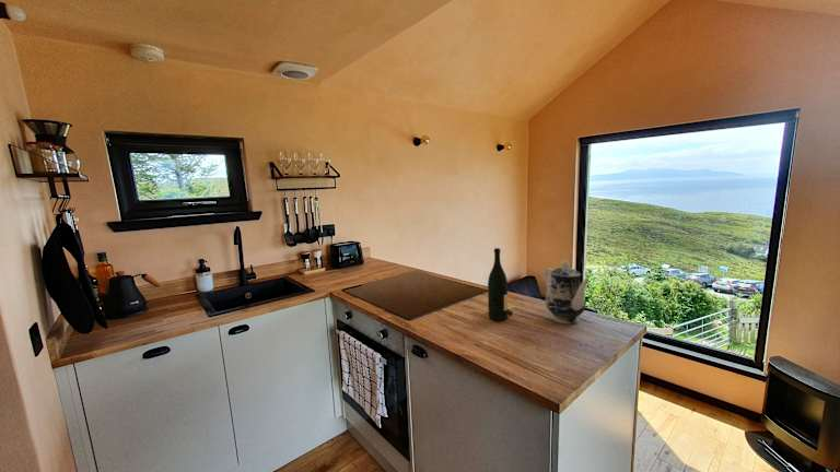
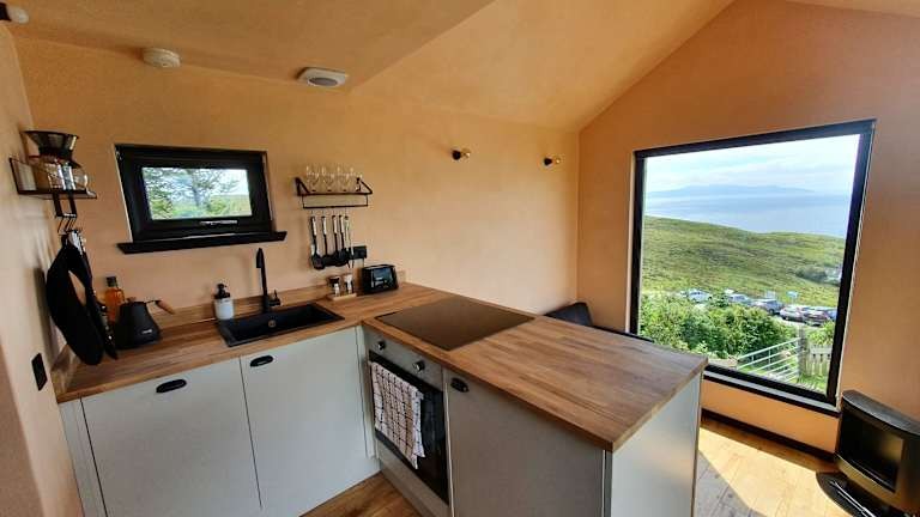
- wine bottle (498, 282)
- teapot (564, 290)
